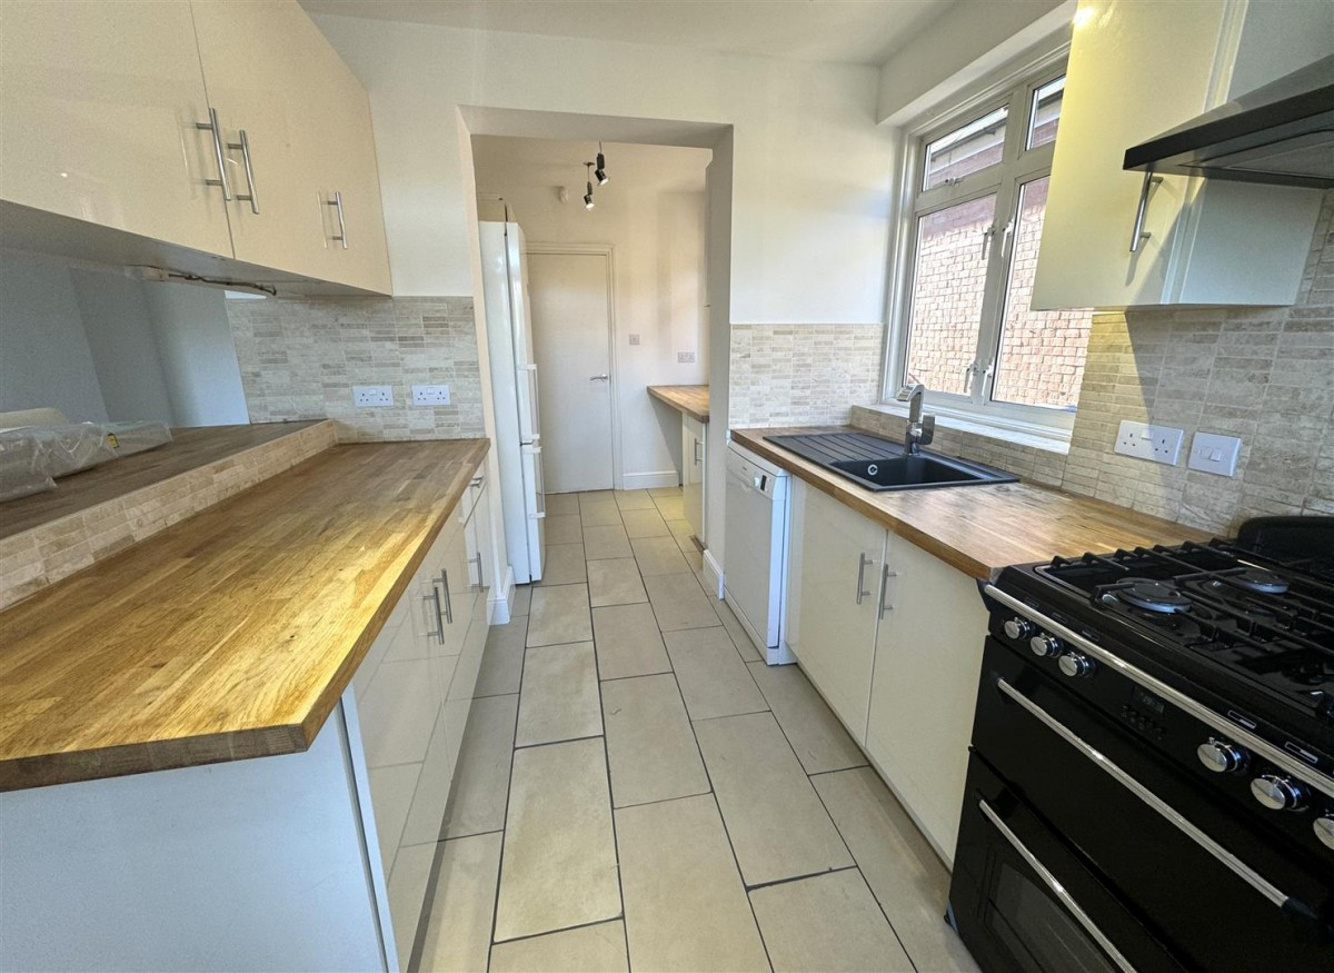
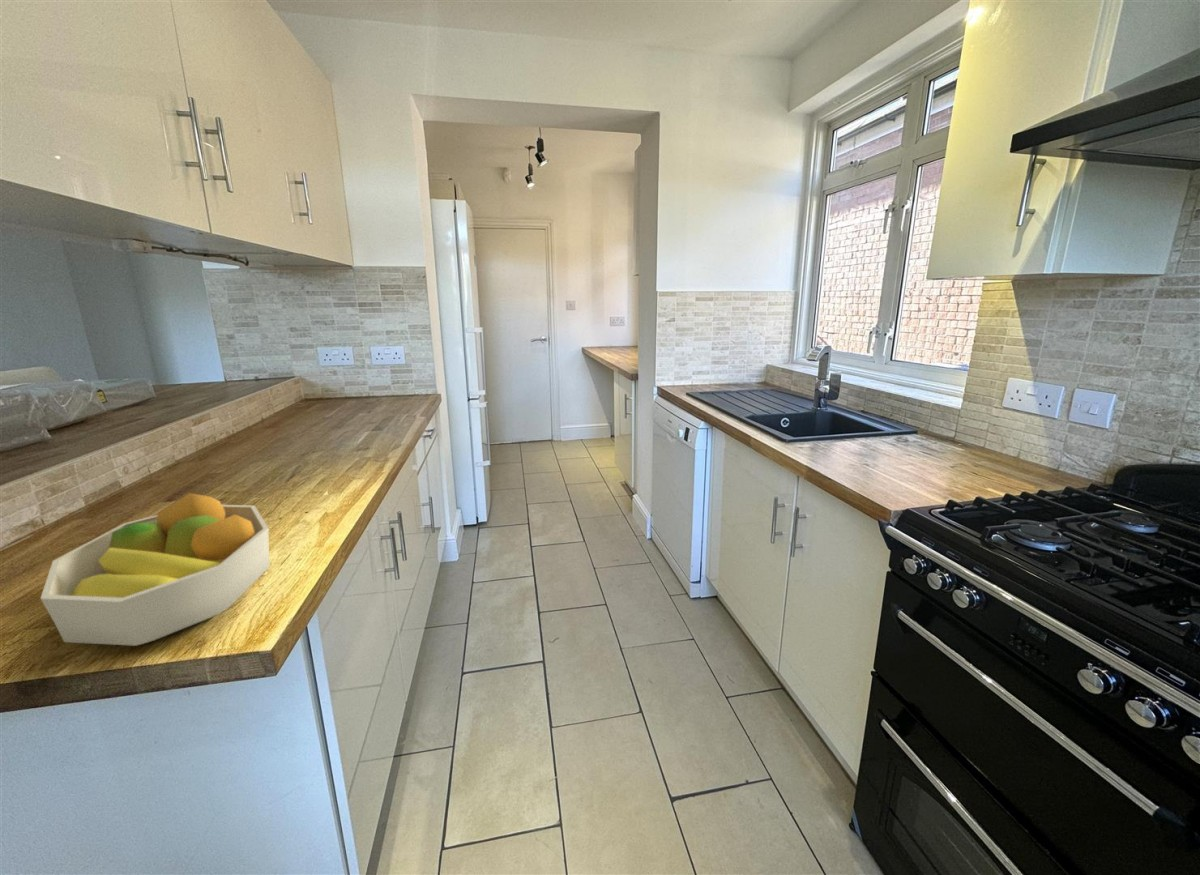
+ fruit bowl (171, 557)
